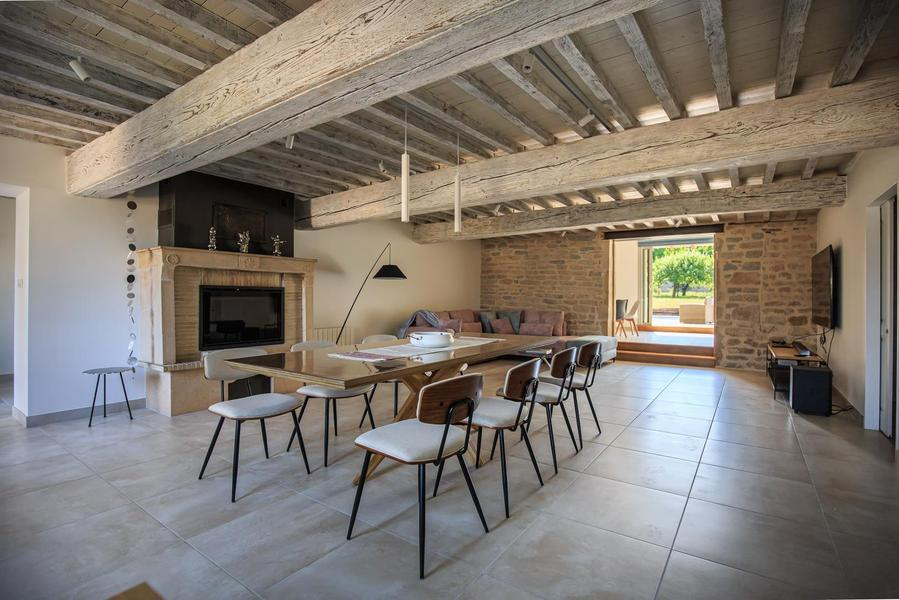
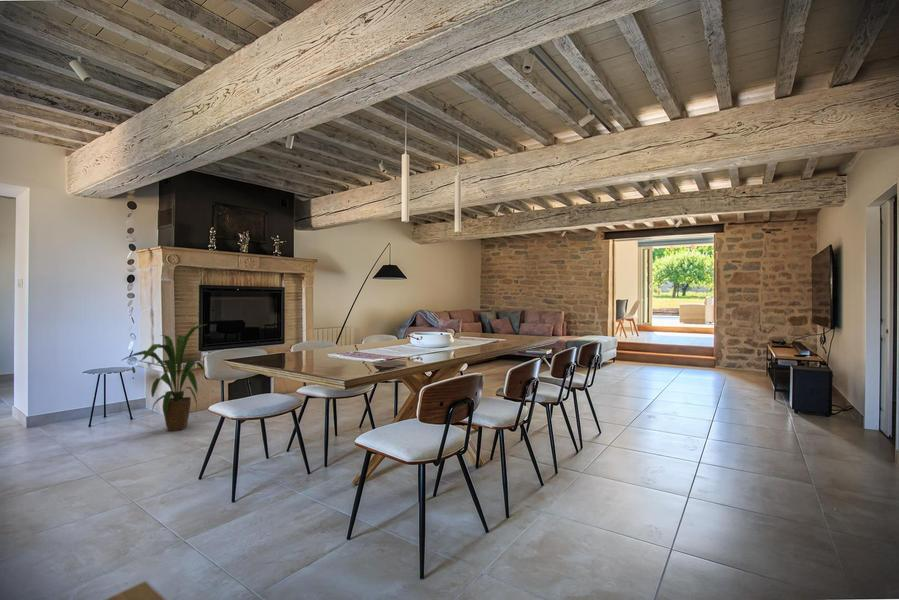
+ house plant (167, 377)
